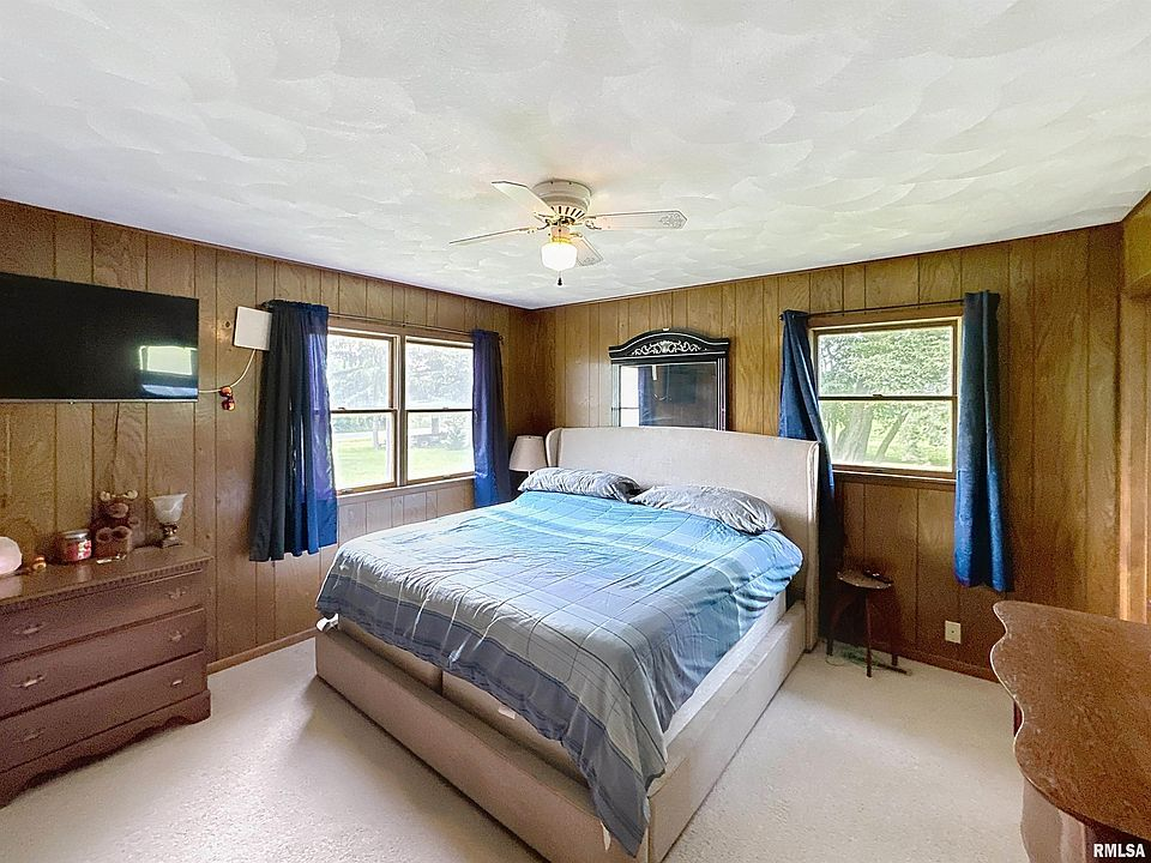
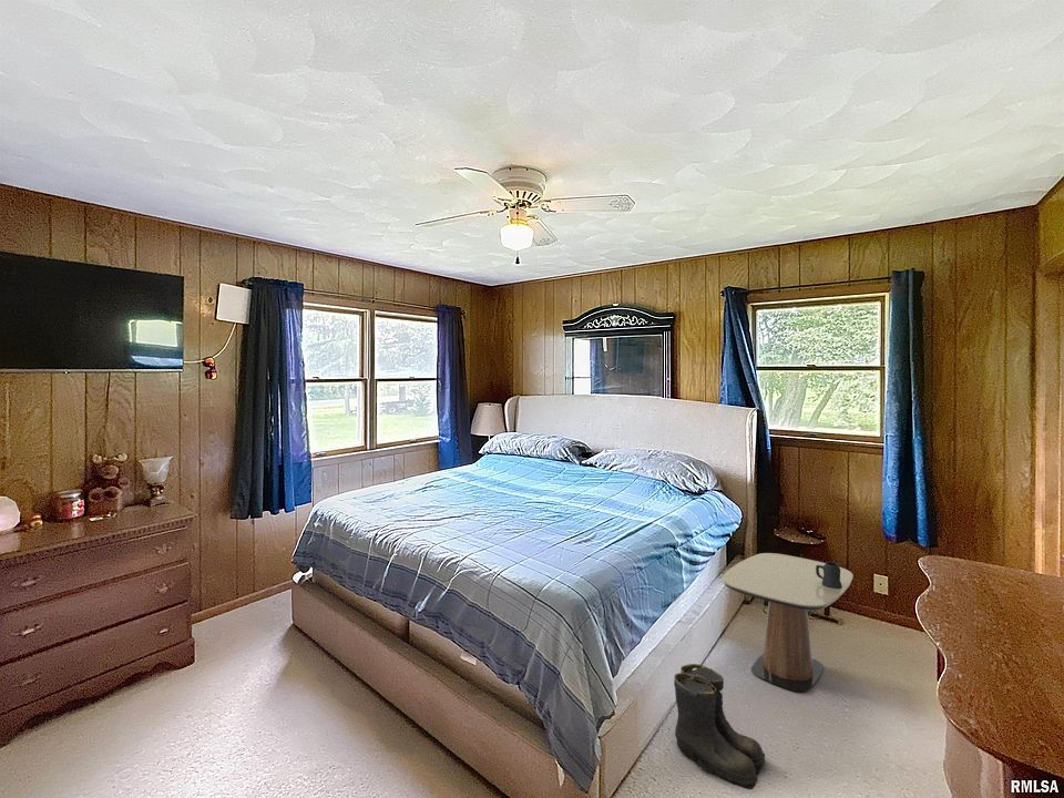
+ side table (787, 622)
+ mug (828, 573)
+ boots (717, 719)
